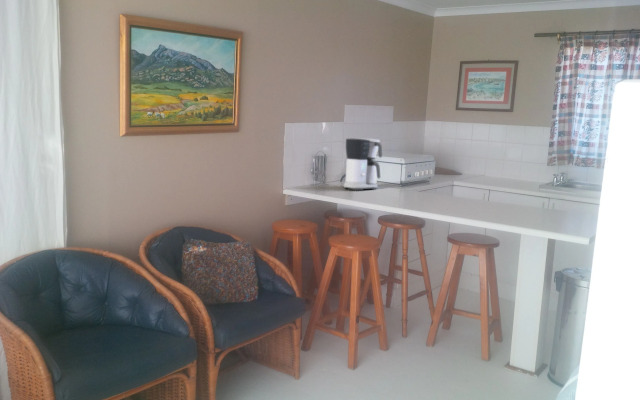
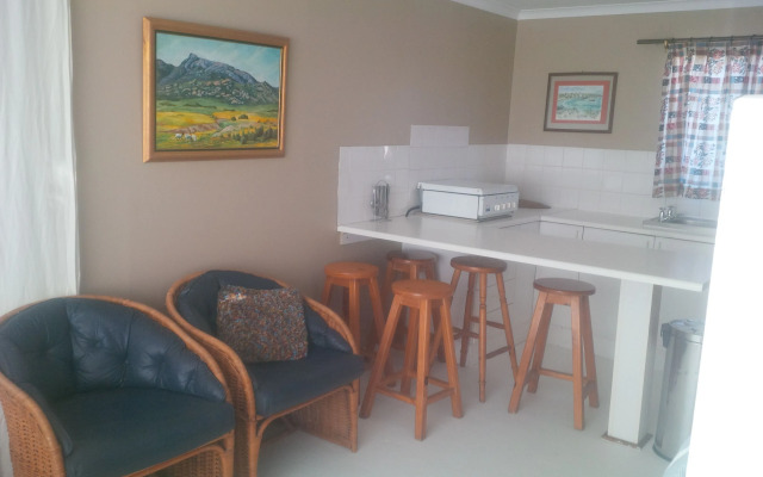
- coffee maker (364, 163)
